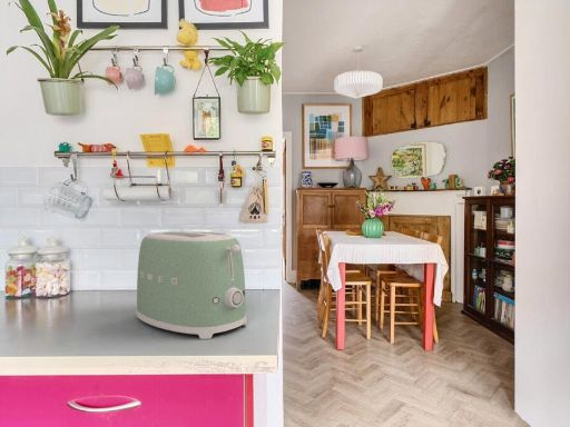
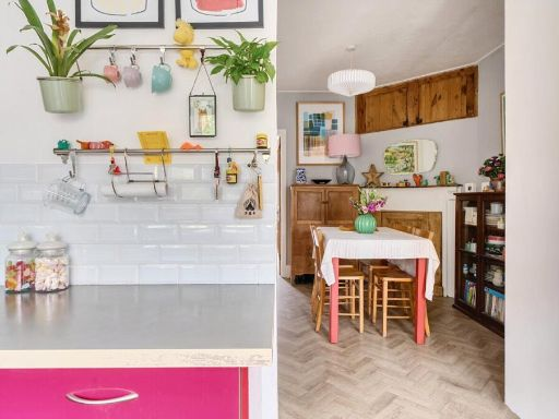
- toaster (189, 276)
